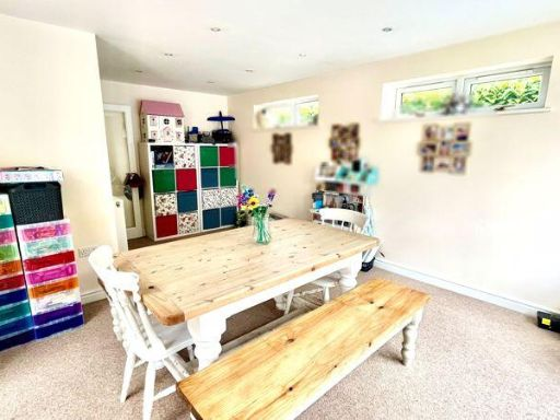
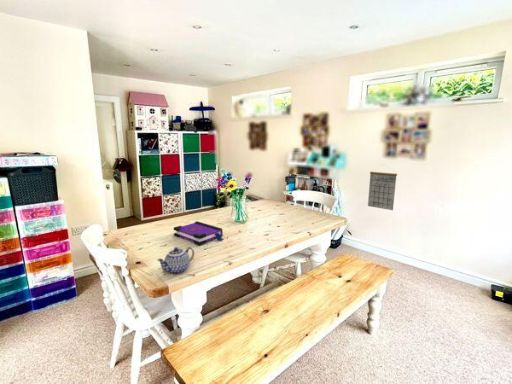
+ calendar (382, 186)
+ teapot (176, 259)
+ board game (200, 232)
